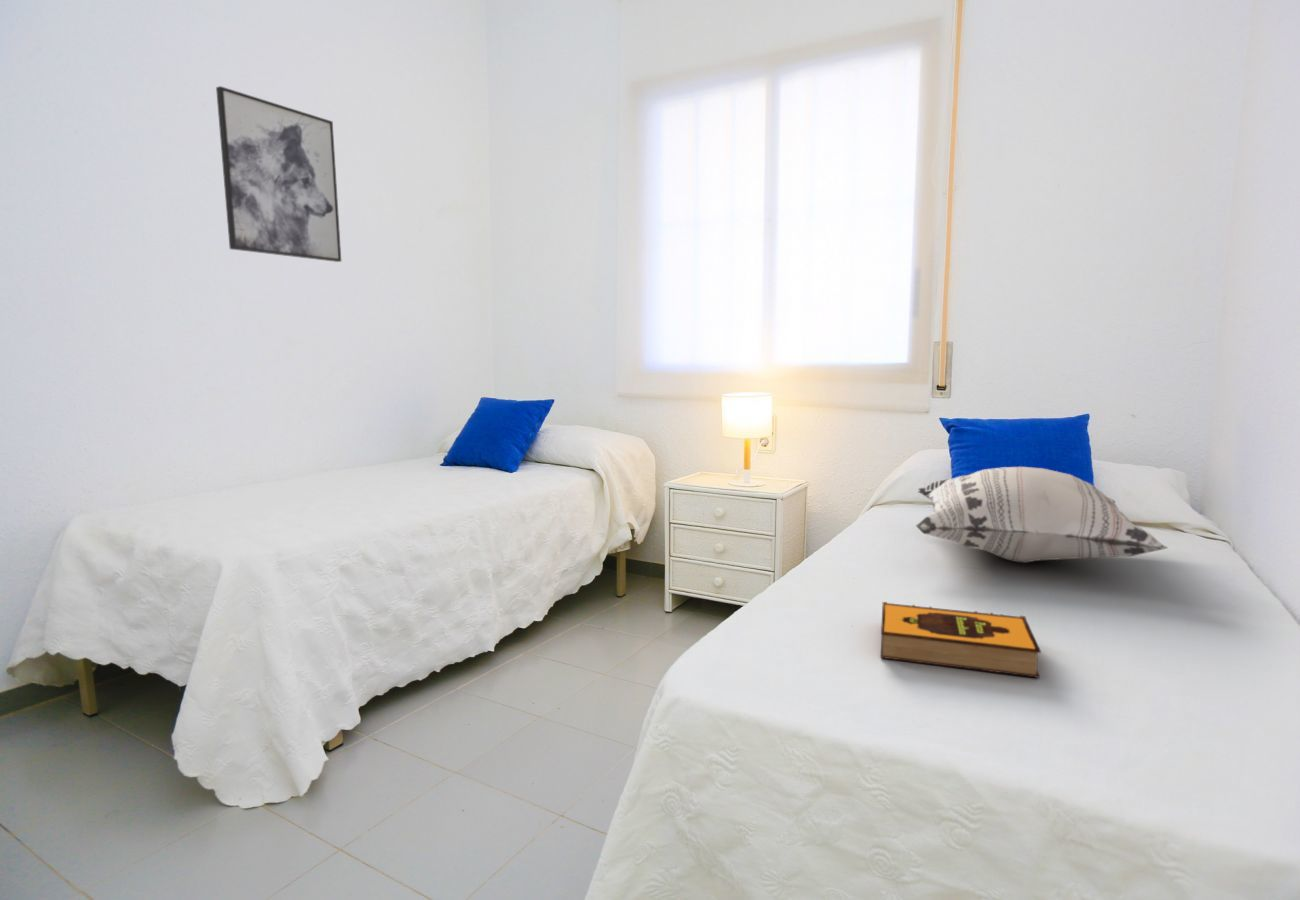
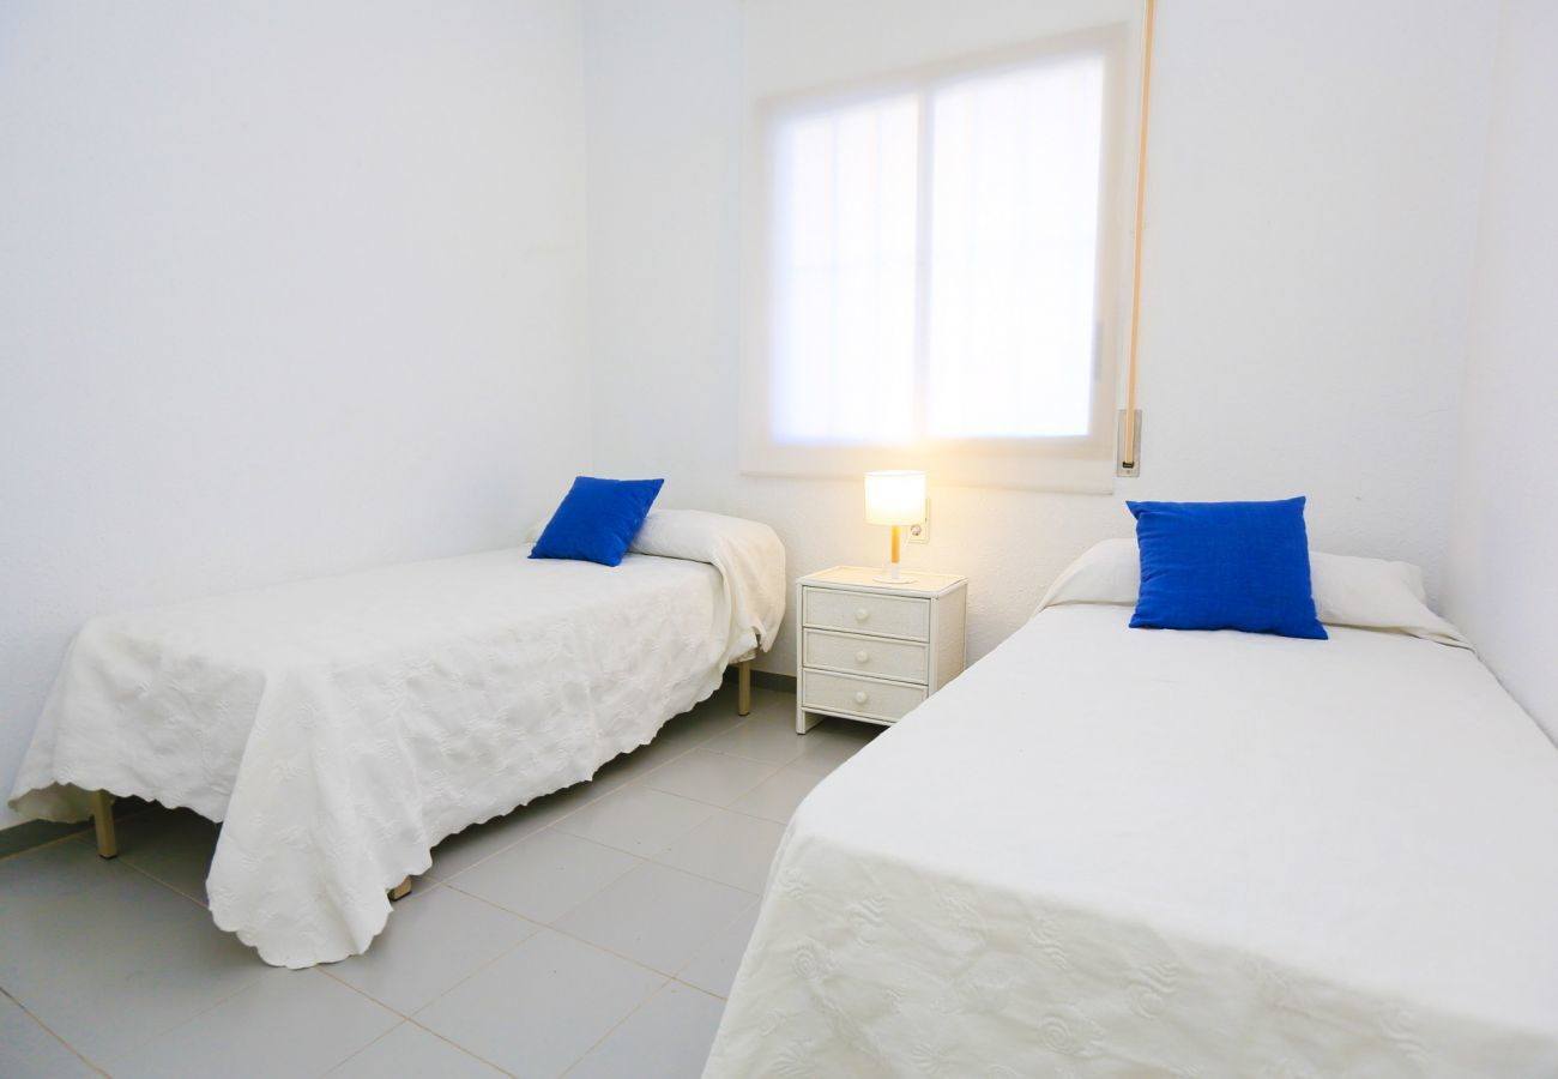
- hardback book (954, 634)
- decorative pillow (1021, 512)
- wall art (284, 181)
